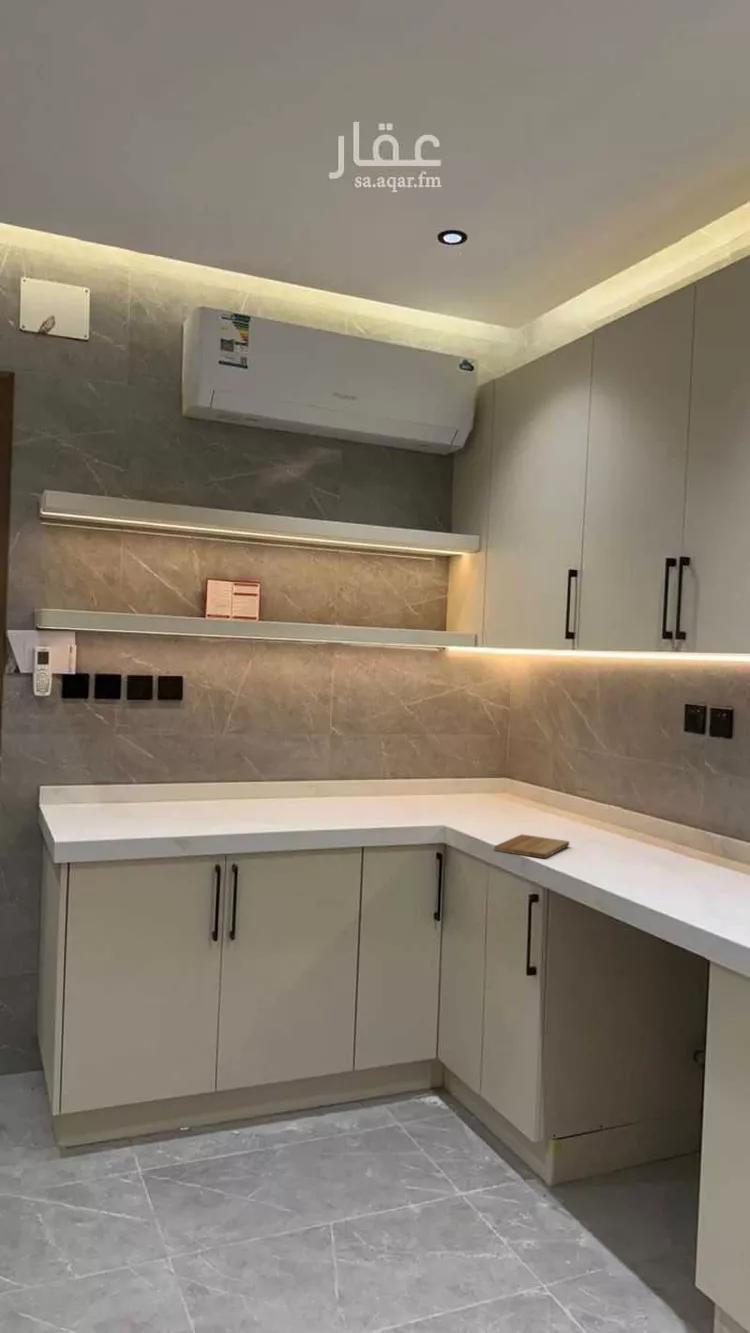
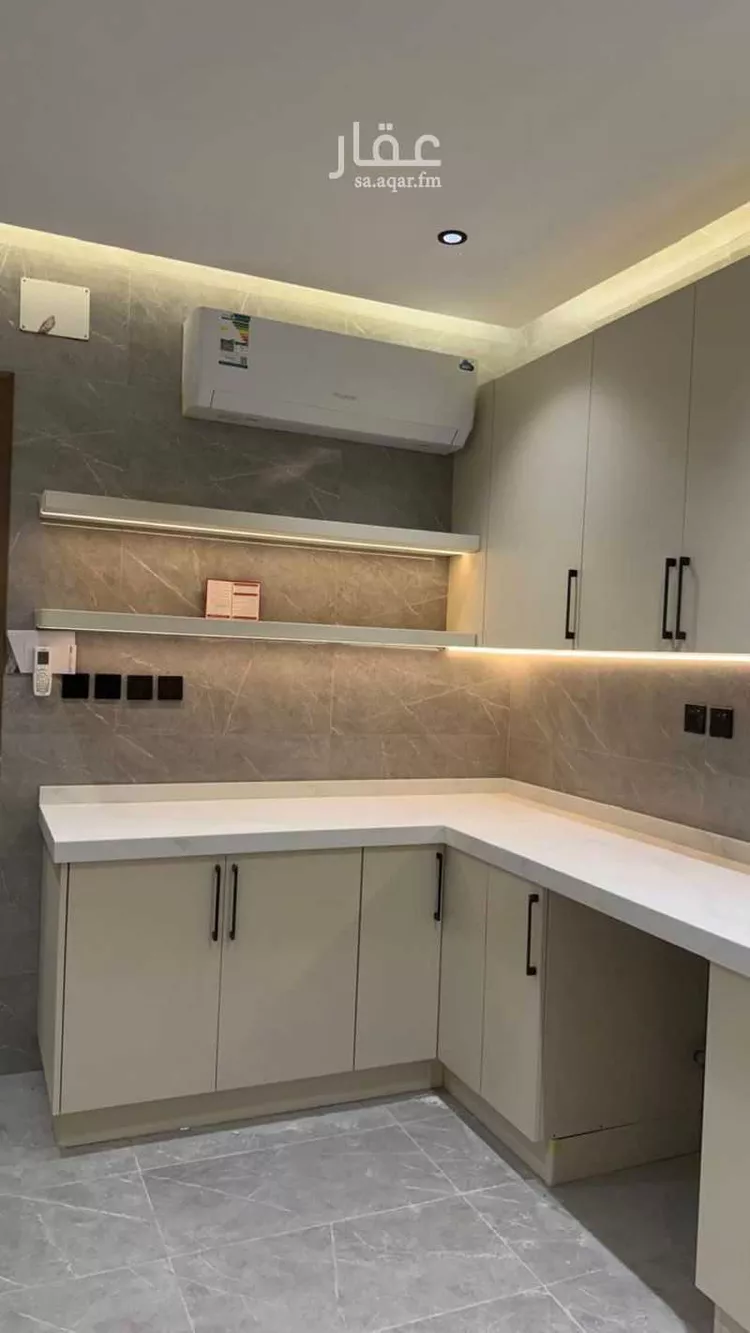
- cutting board (532, 845)
